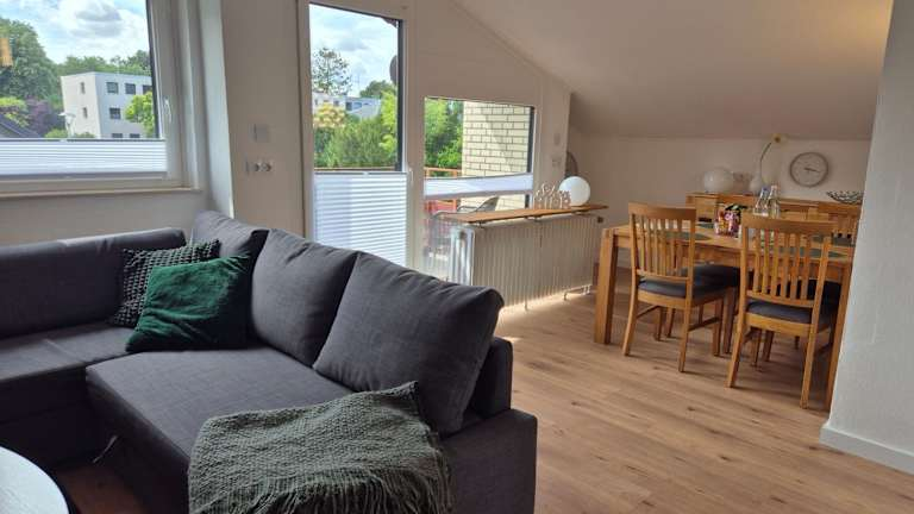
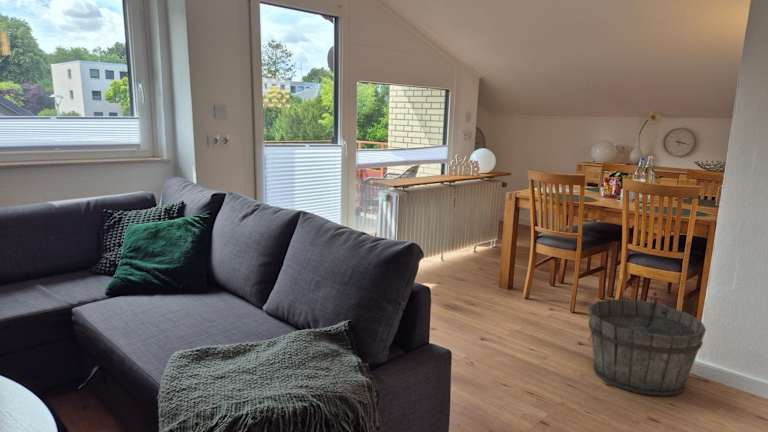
+ wooden bucket (642, 335)
